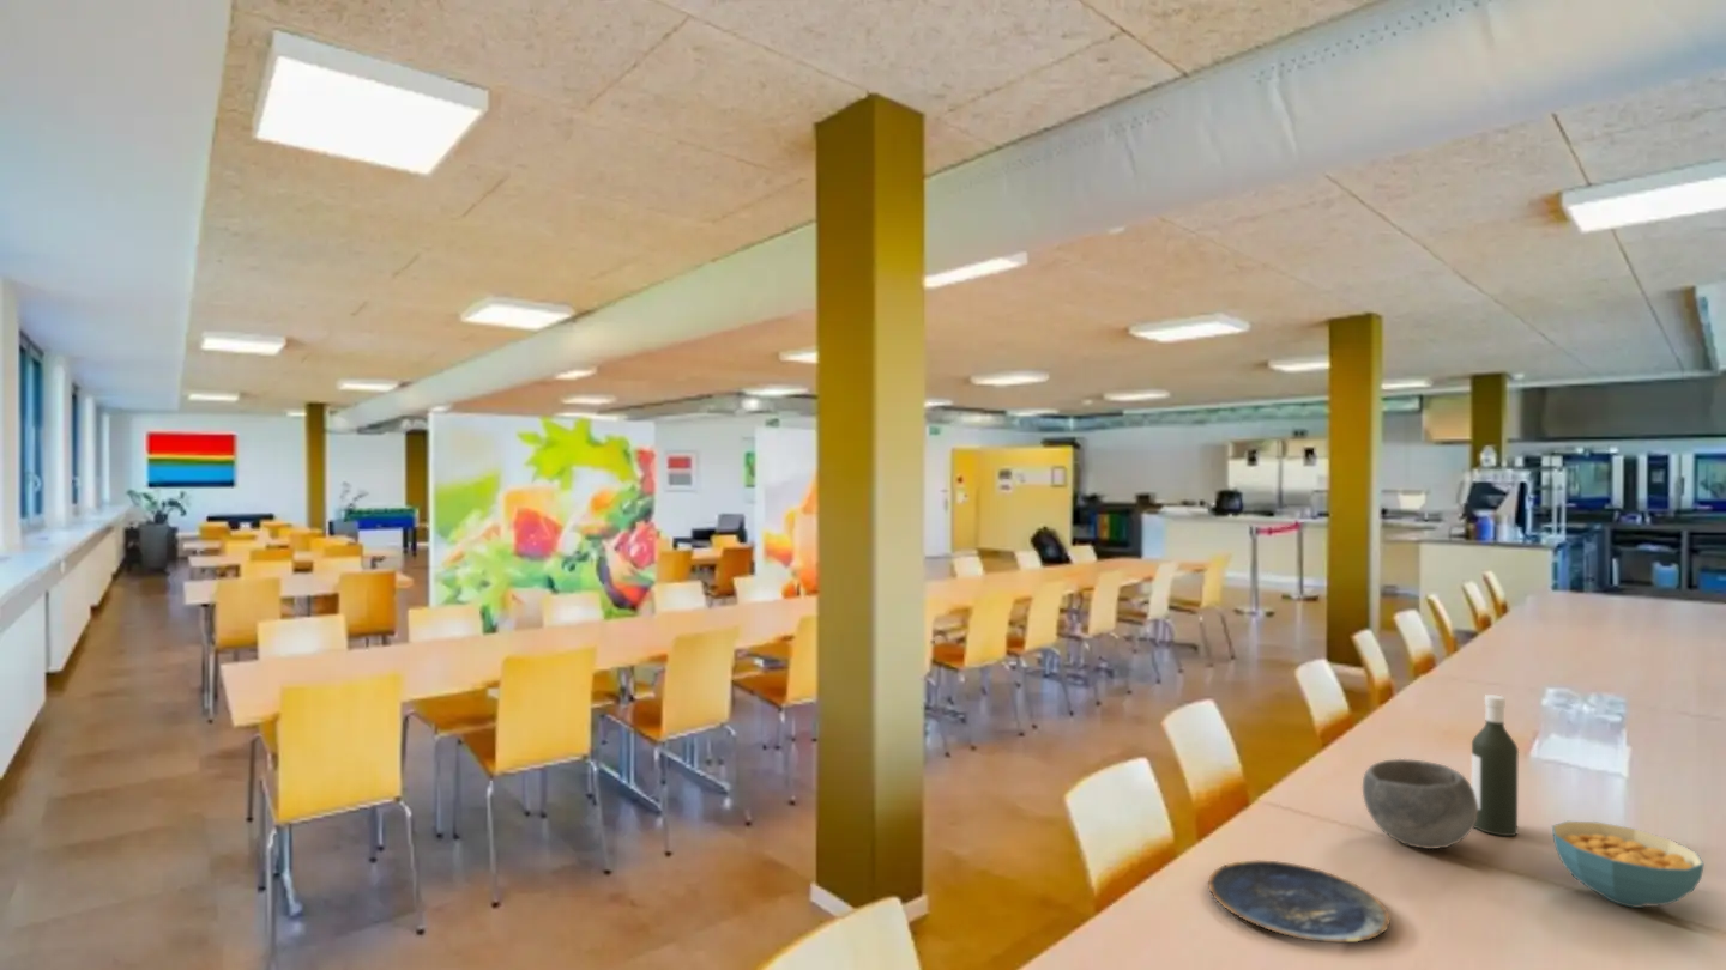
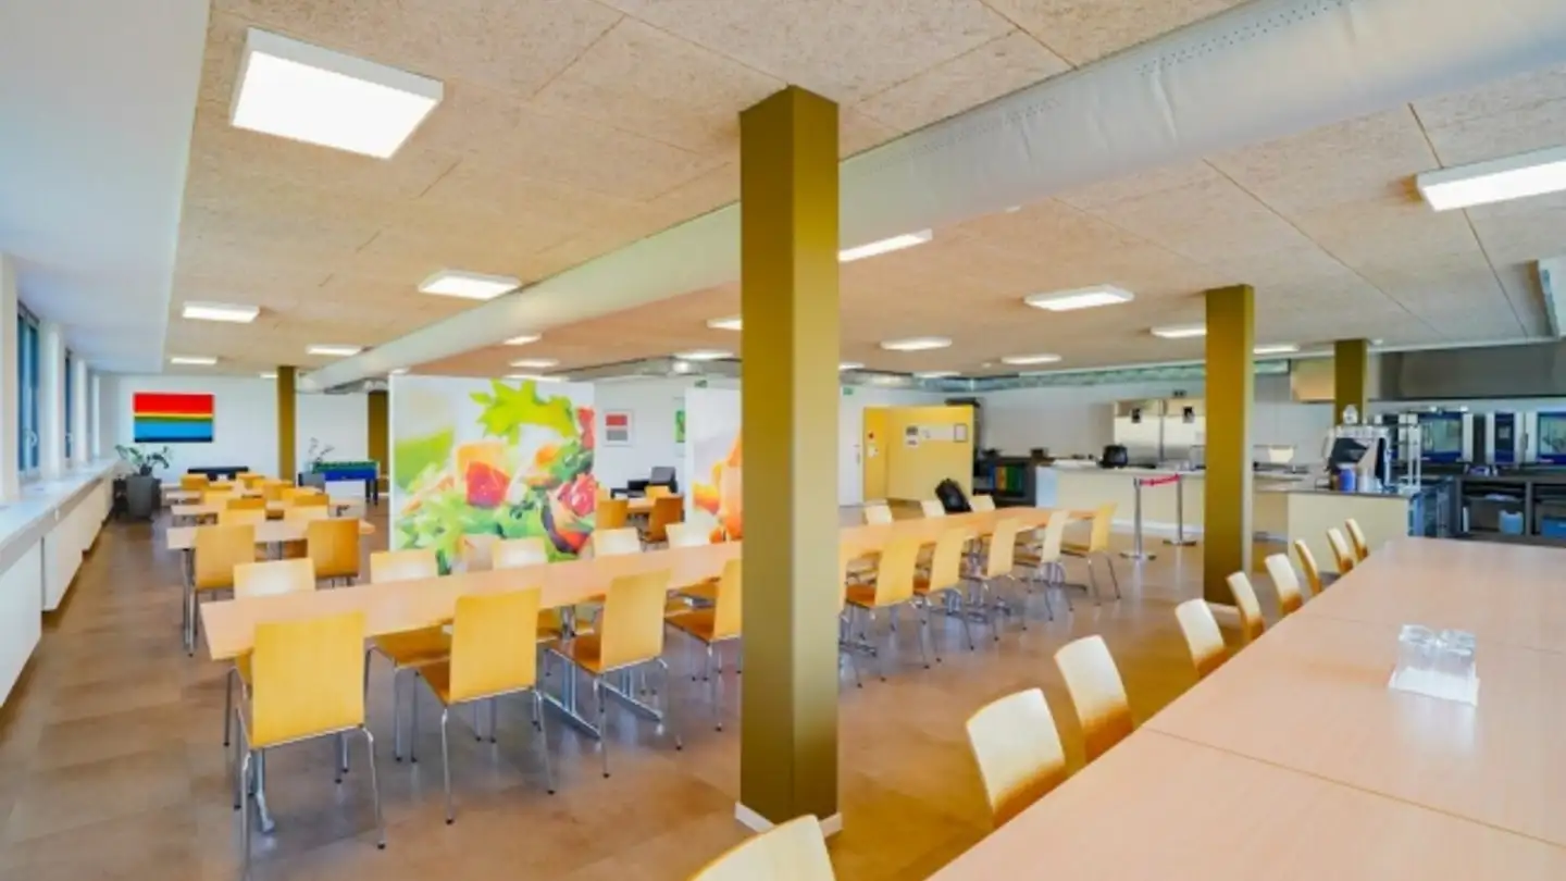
- bottle (1493, 762)
- plate (1294, 901)
- cereal bowl (1623, 871)
- bowl (1417, 805)
